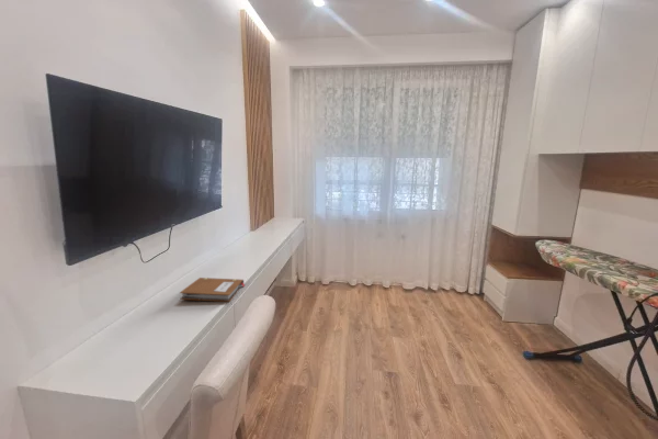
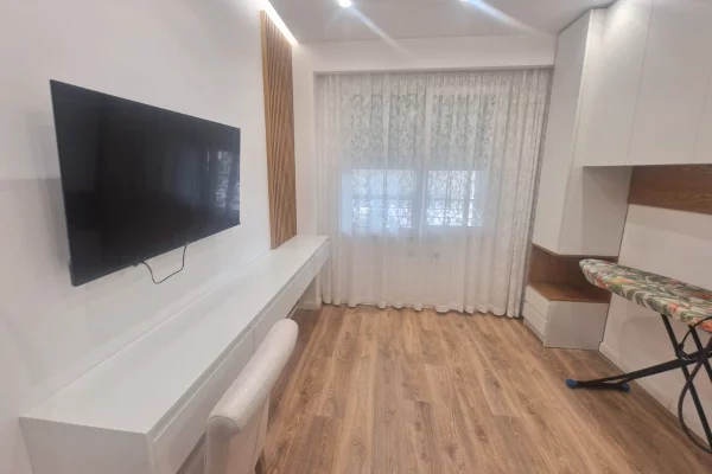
- notebook (215, 288)
